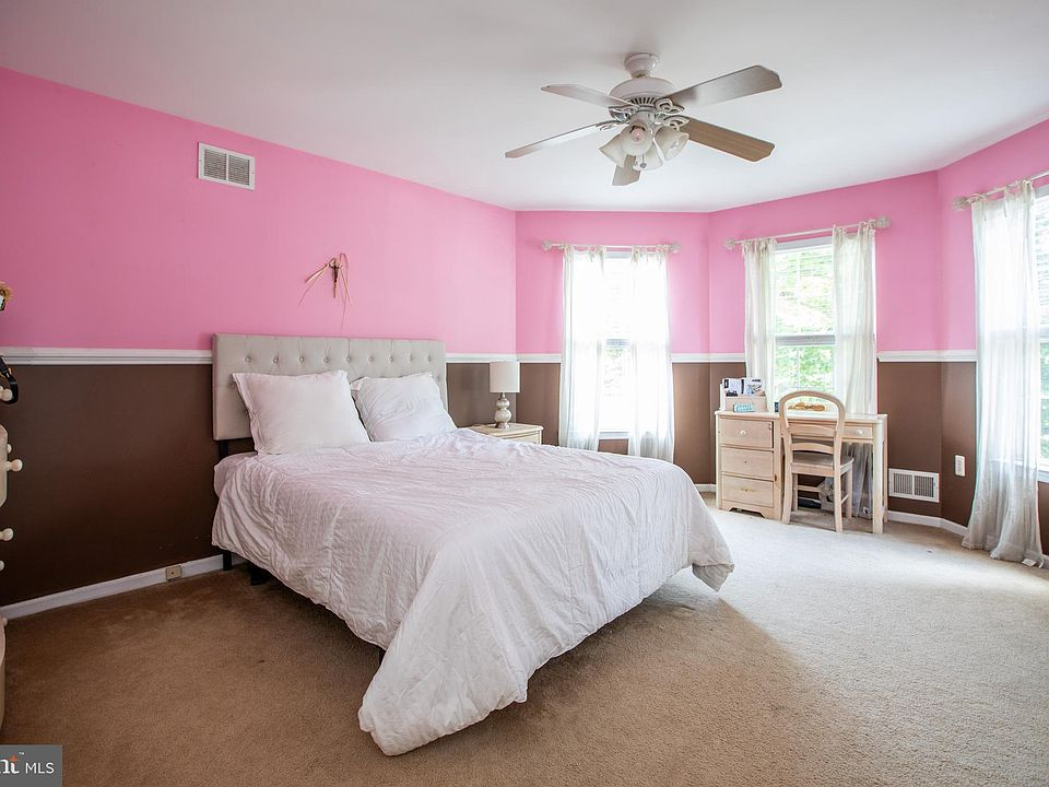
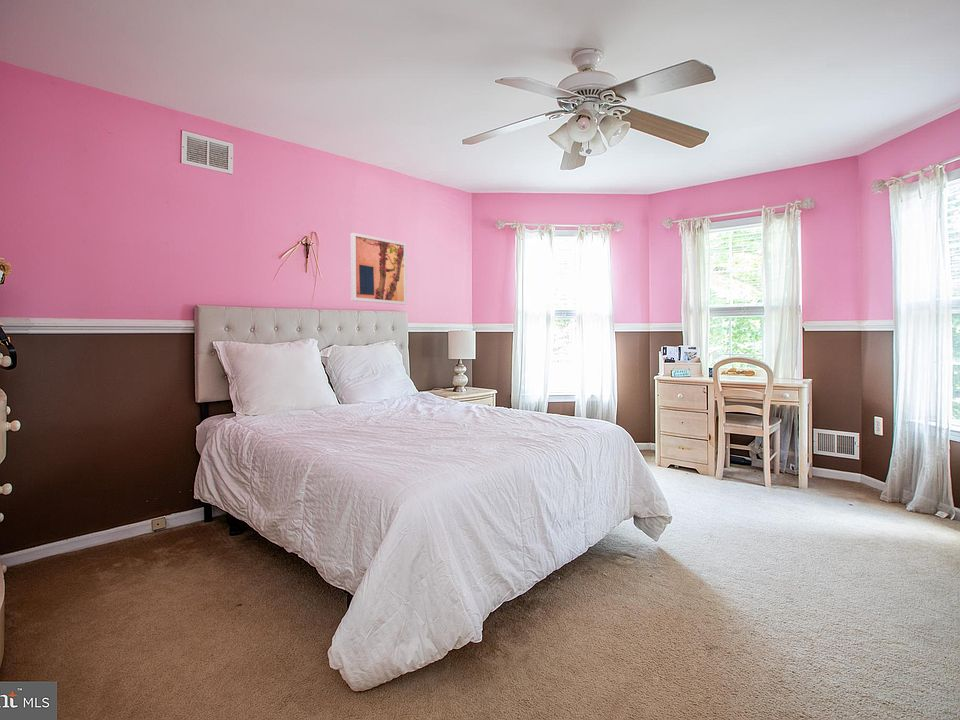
+ wall art (379, 270)
